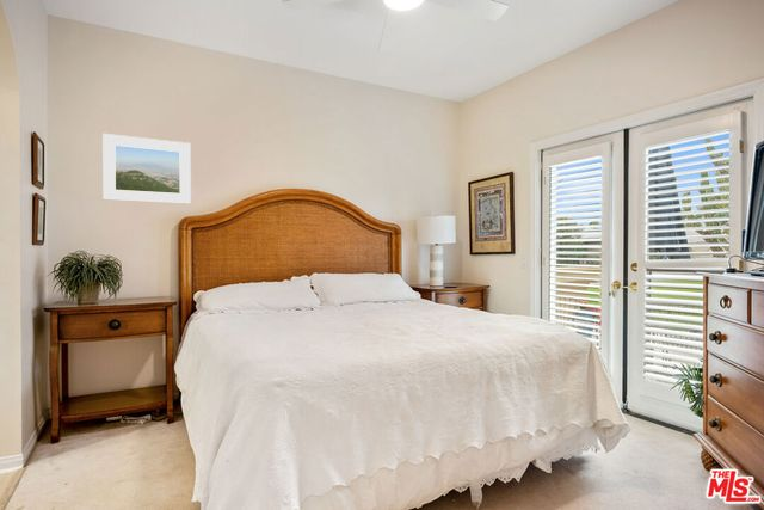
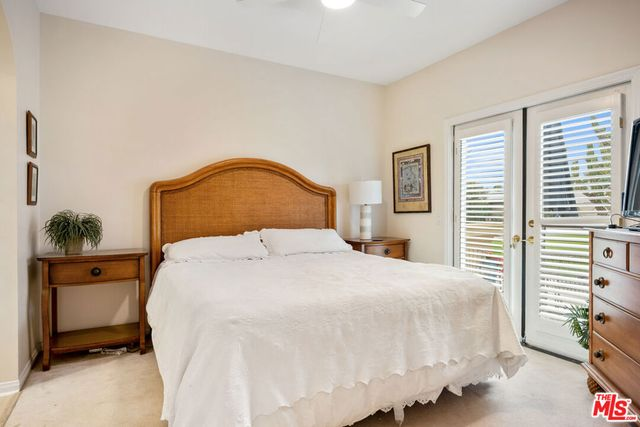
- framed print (148, 170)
